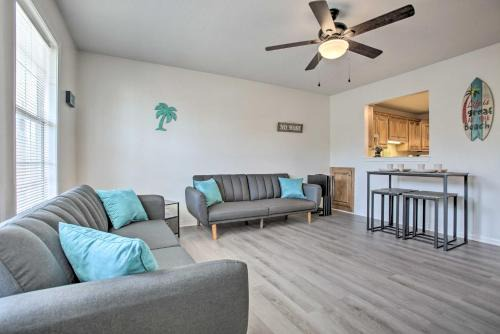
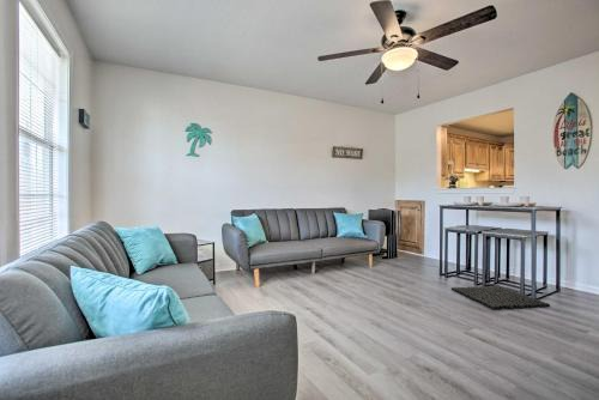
+ floor mat (496, 296)
